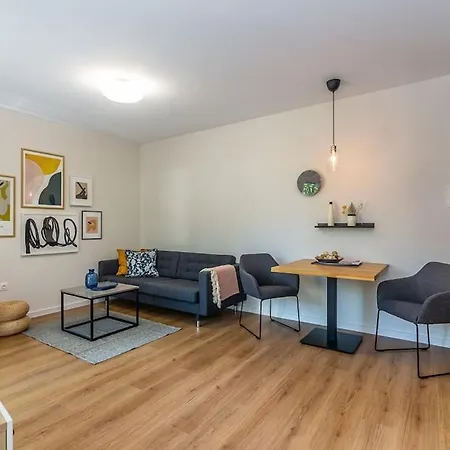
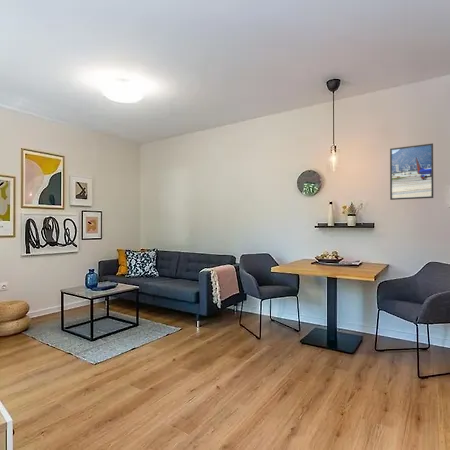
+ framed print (411, 172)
